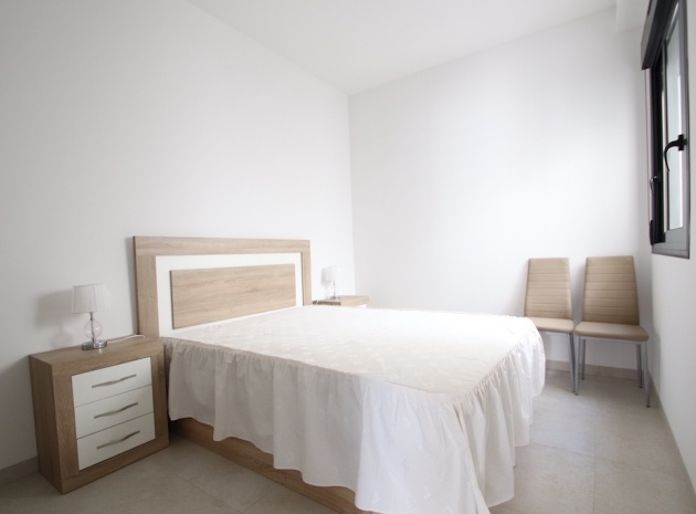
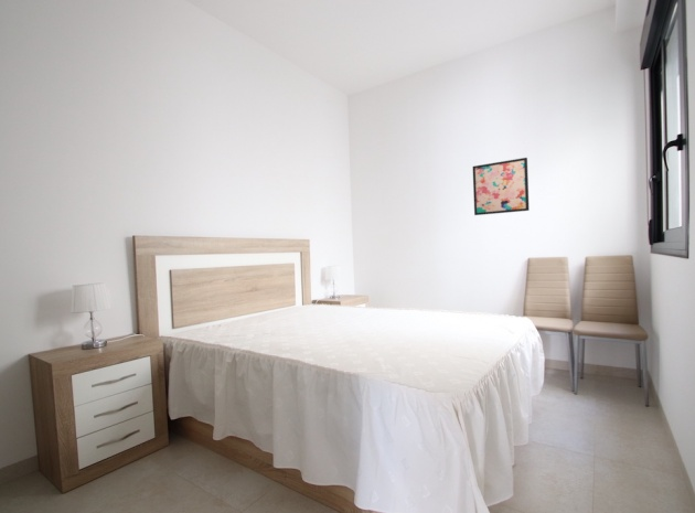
+ wall art (500, 188)
